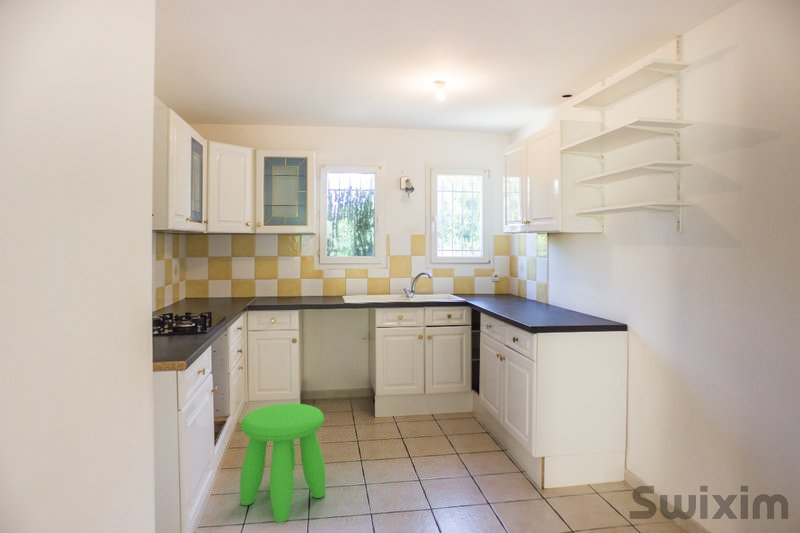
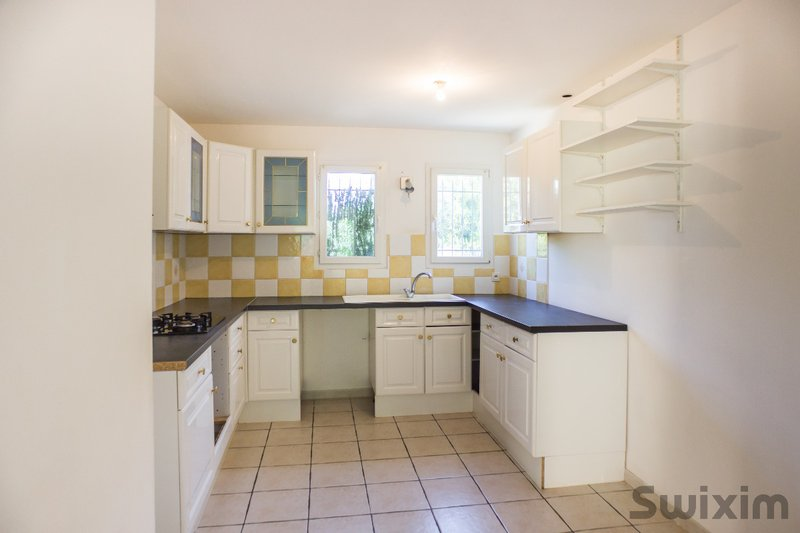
- stool (283, 456)
